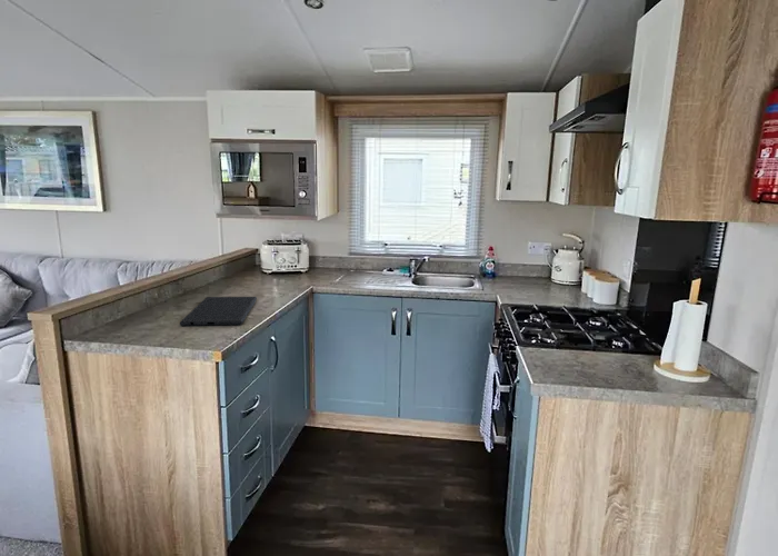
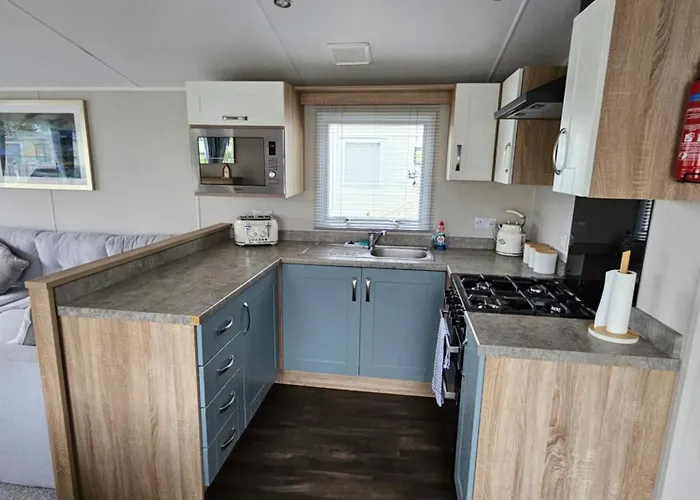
- cutting board (222, 309)
